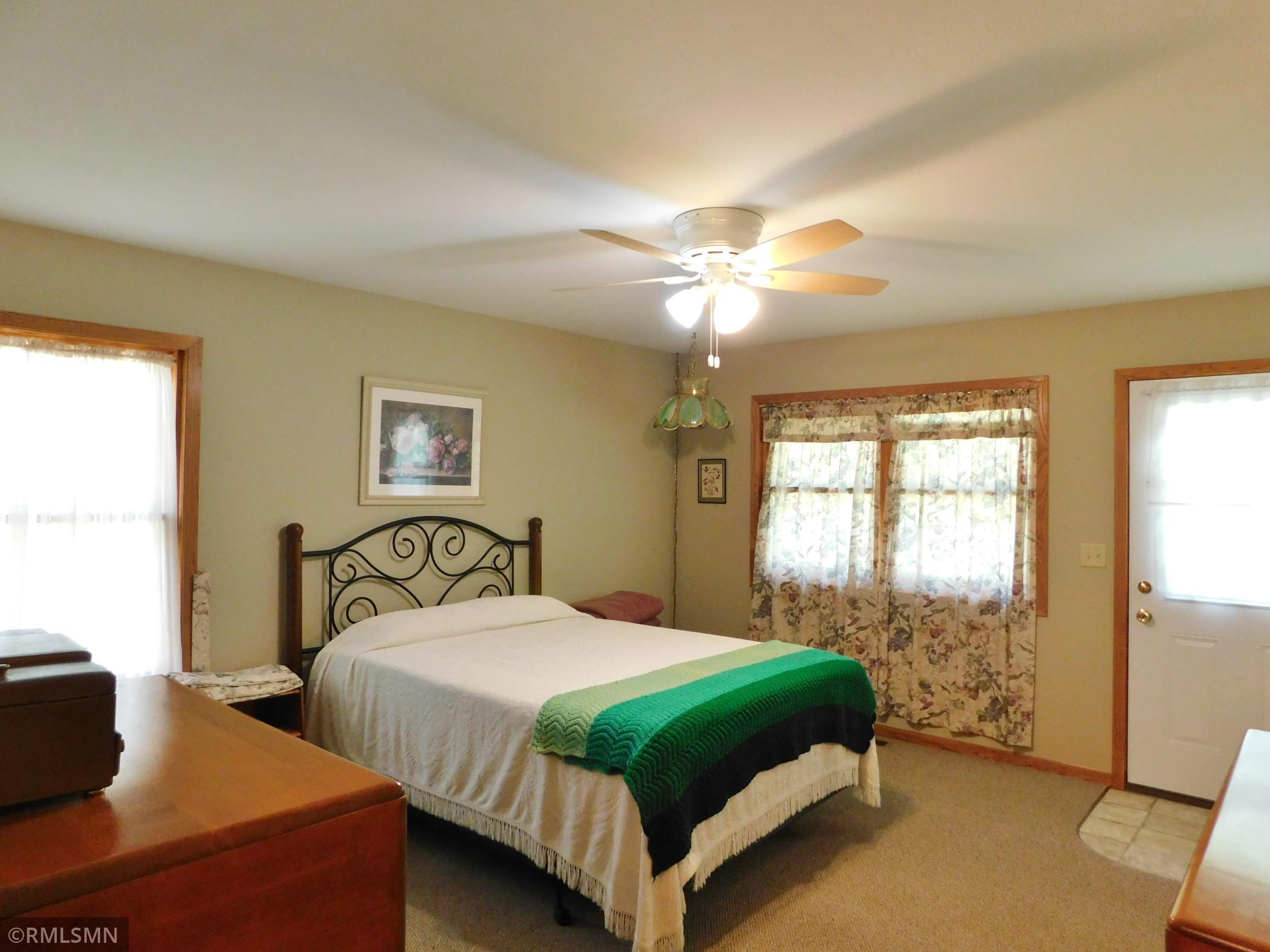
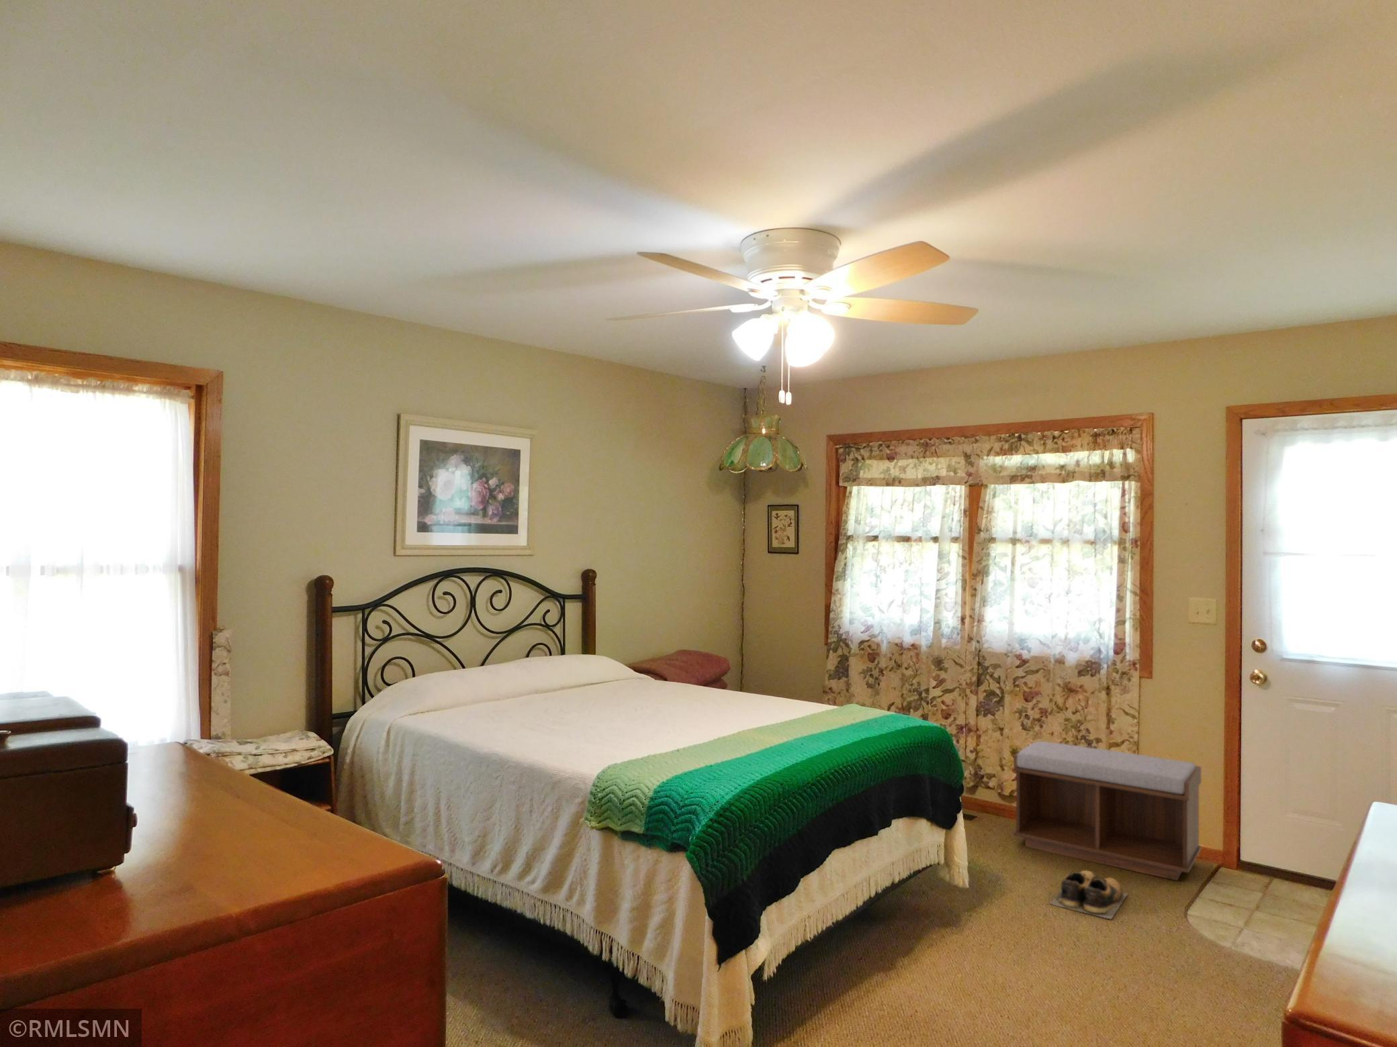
+ shoes (1089, 886)
+ bench (1104, 804)
